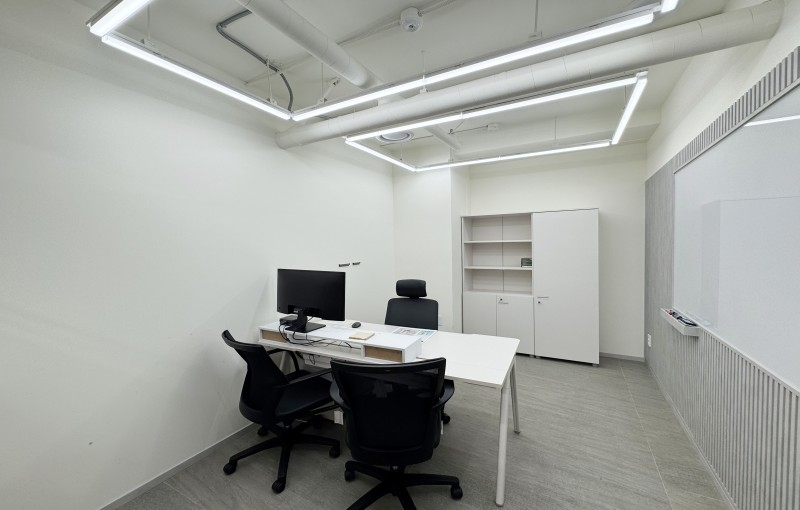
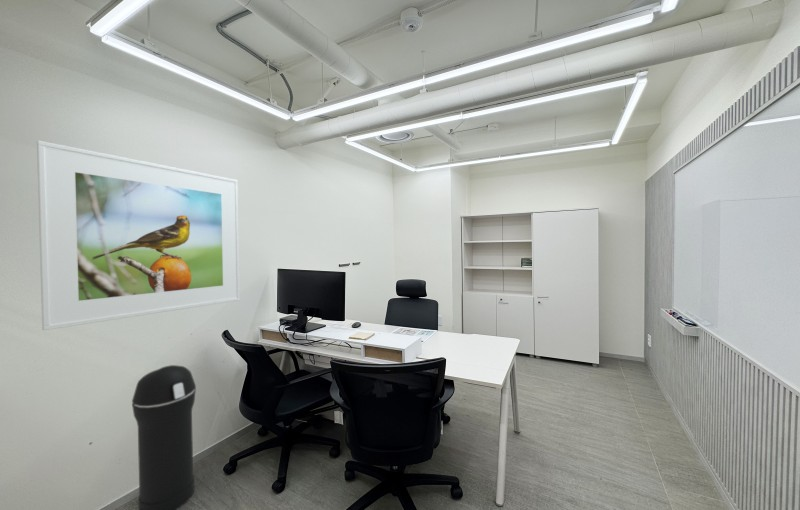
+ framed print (161, 238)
+ trash can (167, 432)
